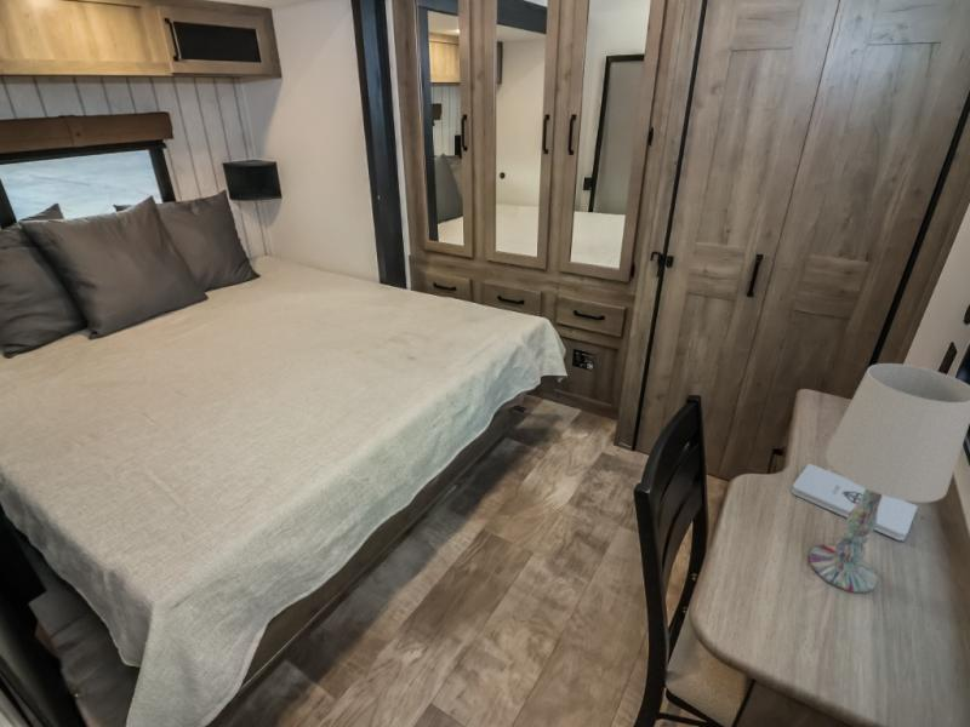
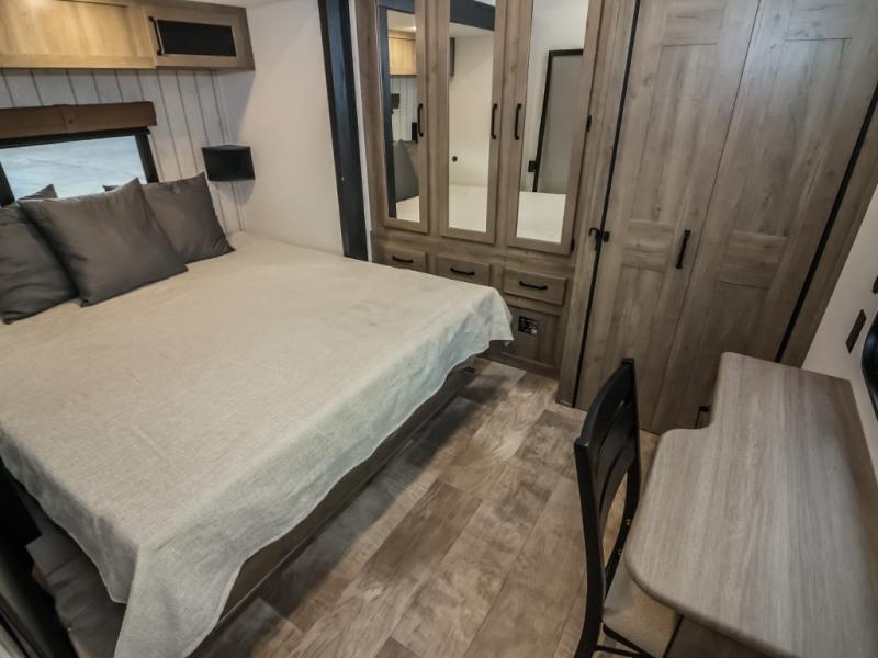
- table lamp (877, 483)
- notepad (851, 498)
